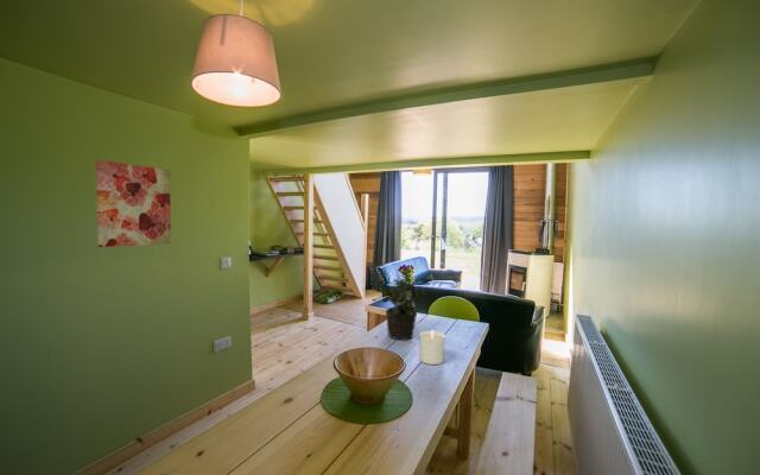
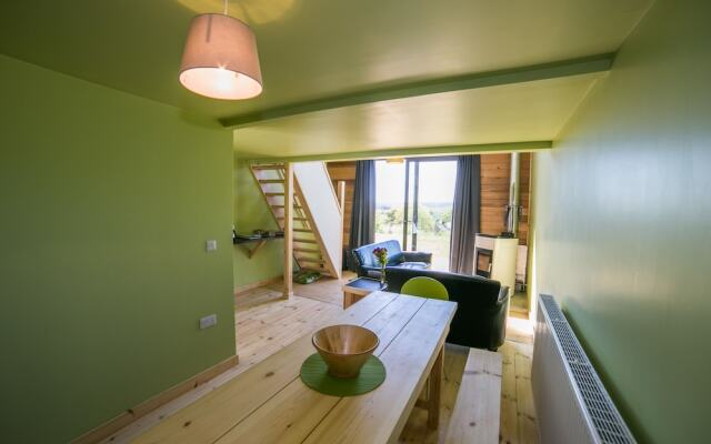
- wall art (135, 205)
- potted plant (404, 305)
- candle (431, 344)
